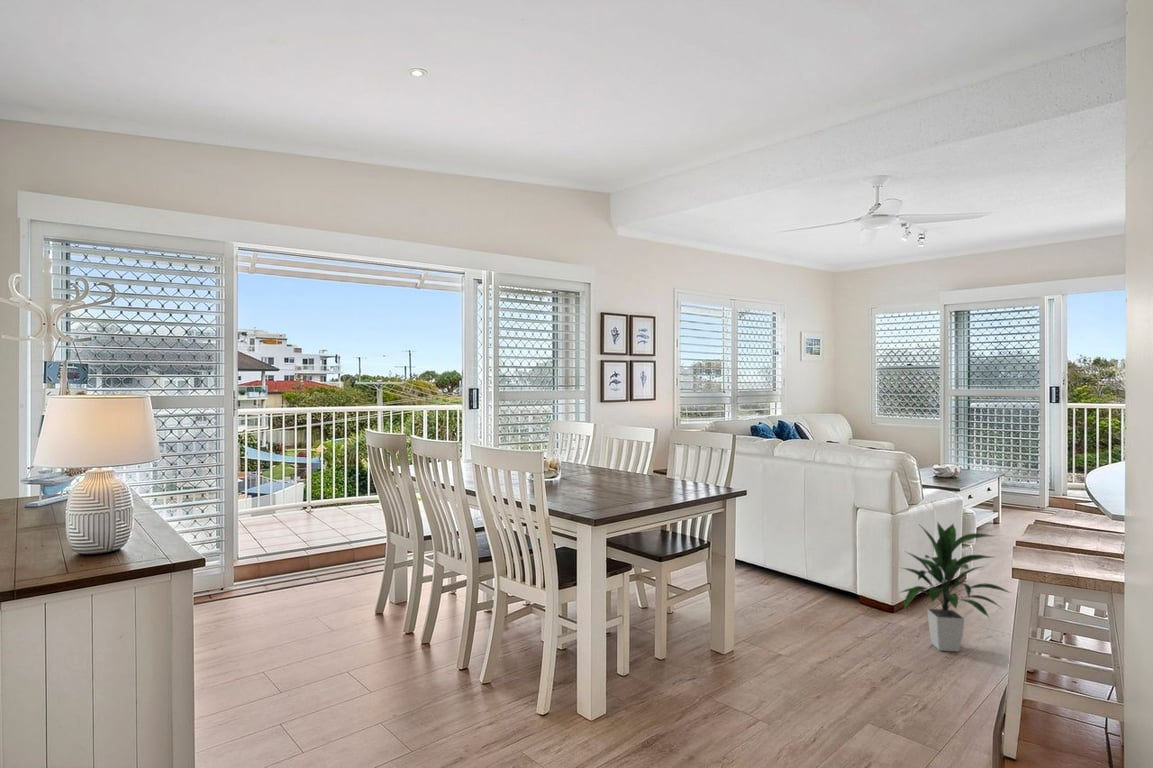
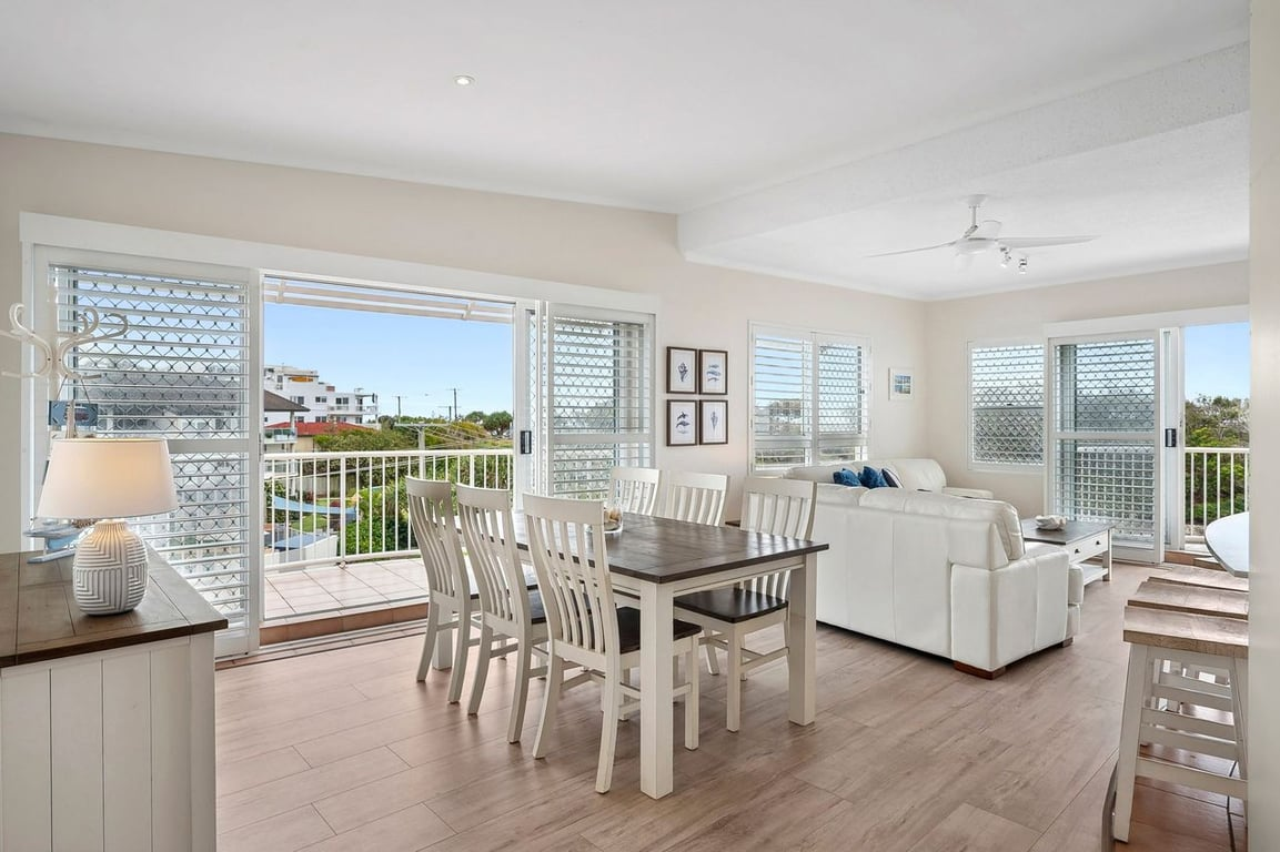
- indoor plant (947, 582)
